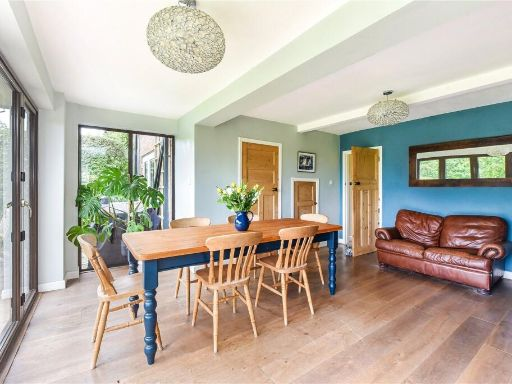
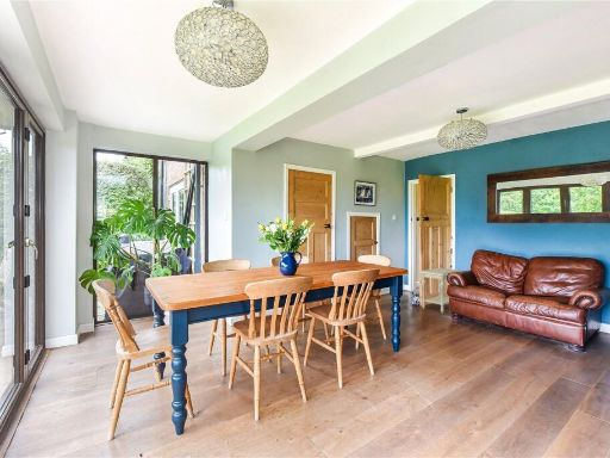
+ side table (441, 289)
